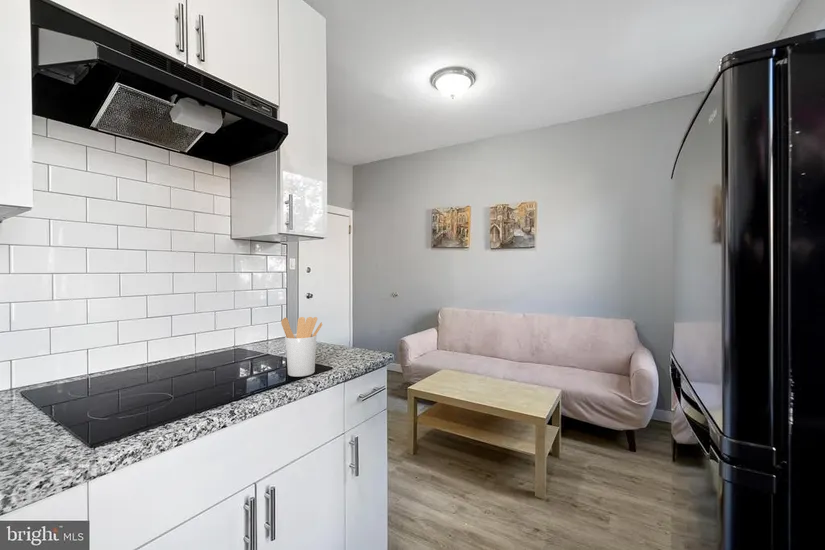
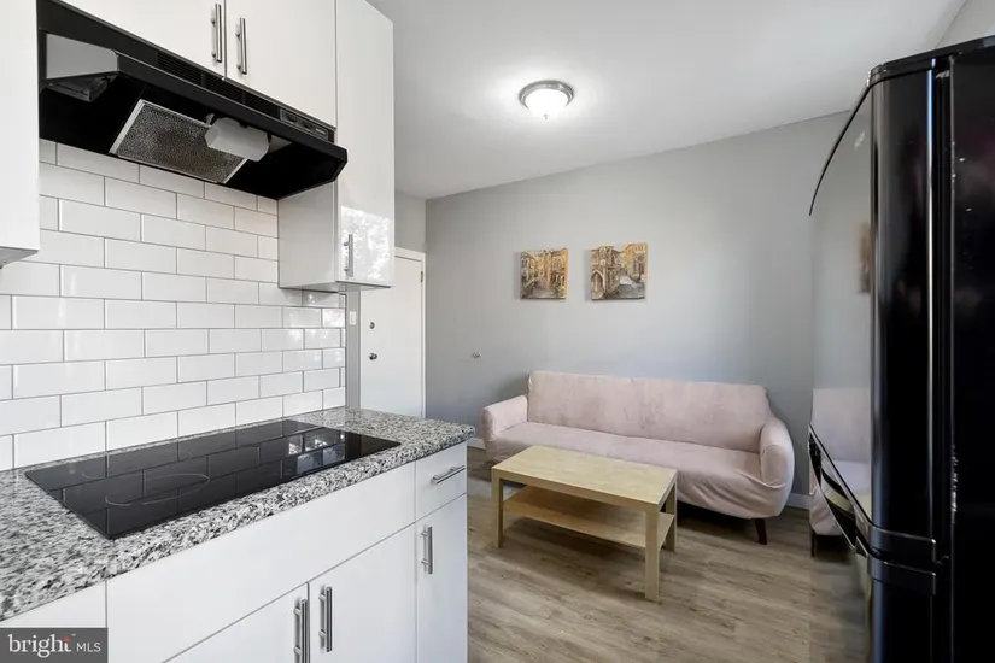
- utensil holder (303, 343)
